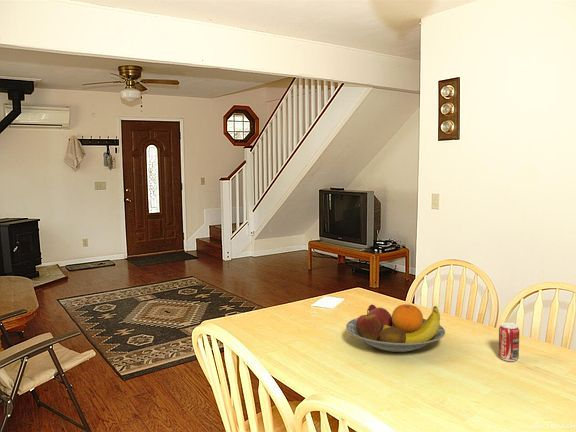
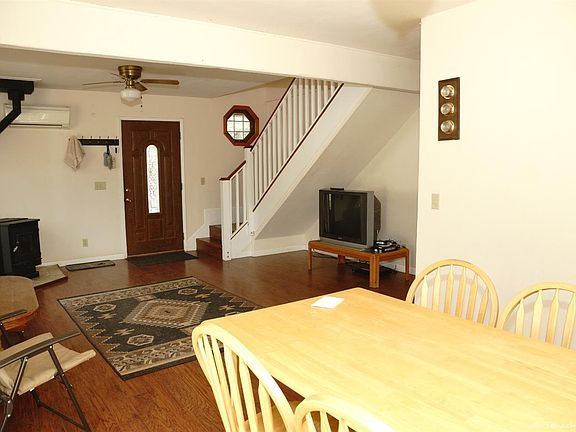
- fruit bowl (394, 323)
- beverage can (508, 341)
